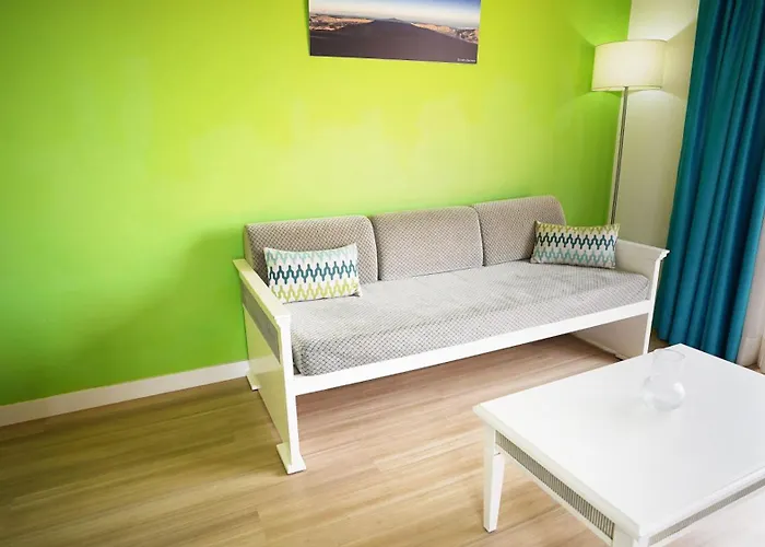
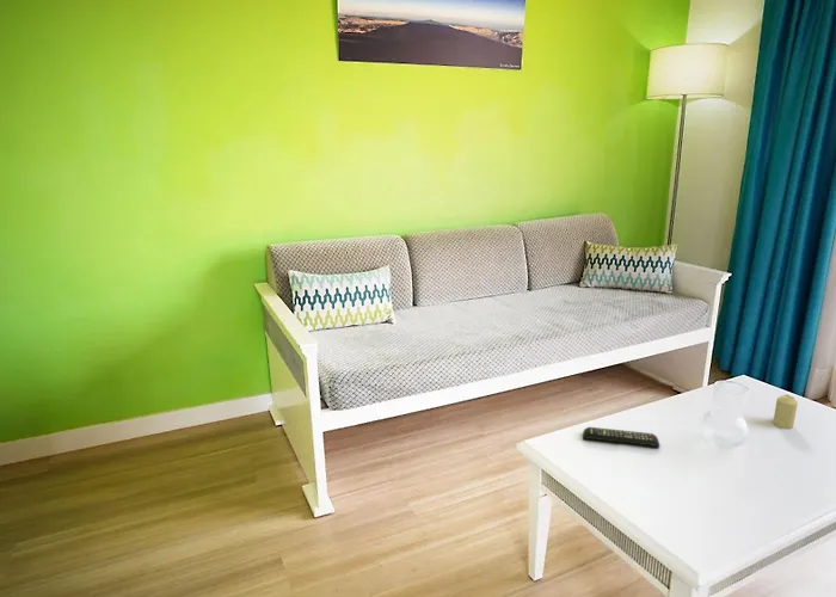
+ candle (785, 411)
+ remote control (620, 437)
